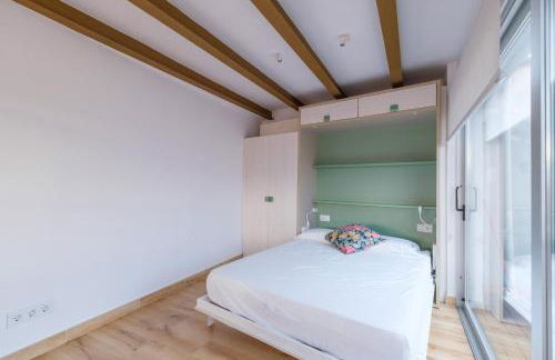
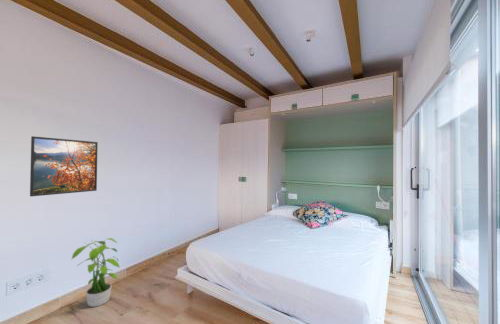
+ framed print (67, 166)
+ potted plant (96, 272)
